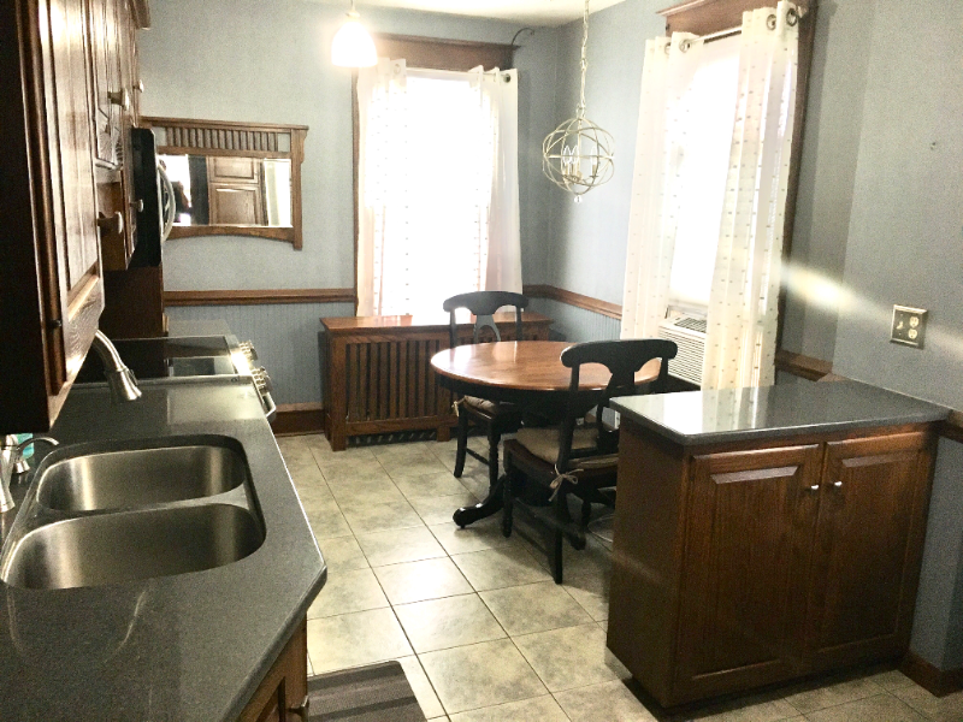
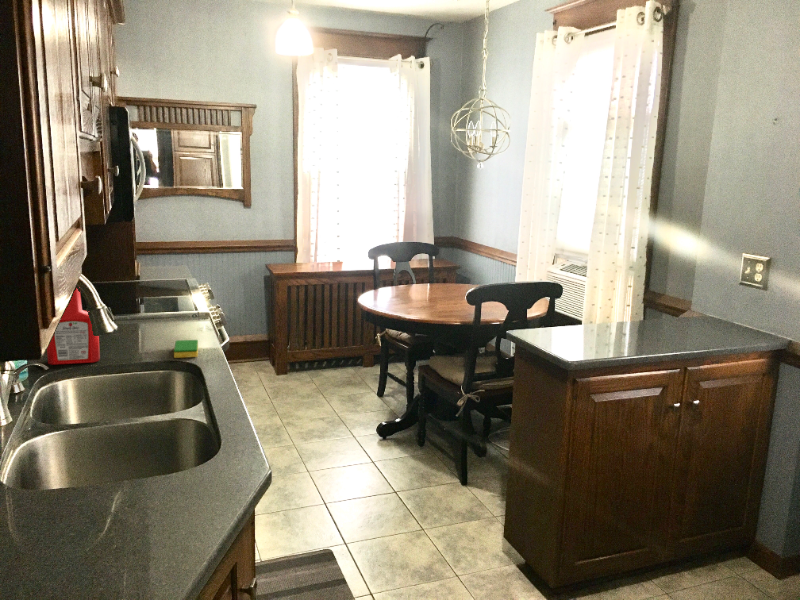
+ soap bottle (72, 320)
+ dish sponge (186, 348)
